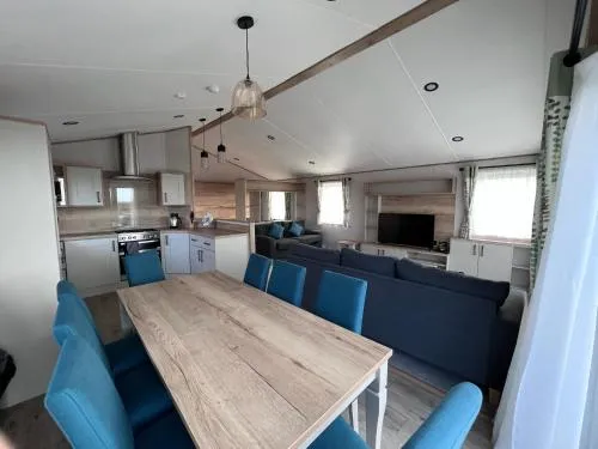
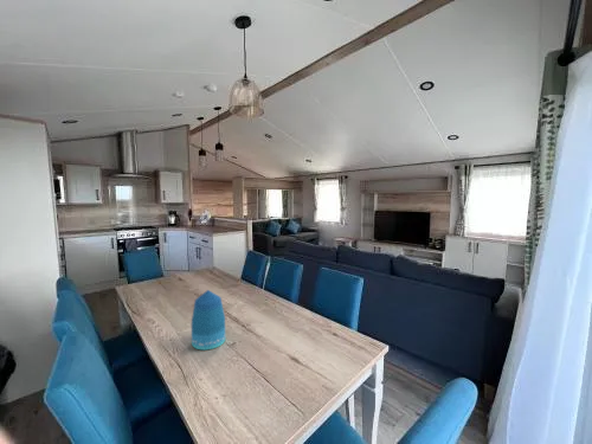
+ vase (208, 315)
